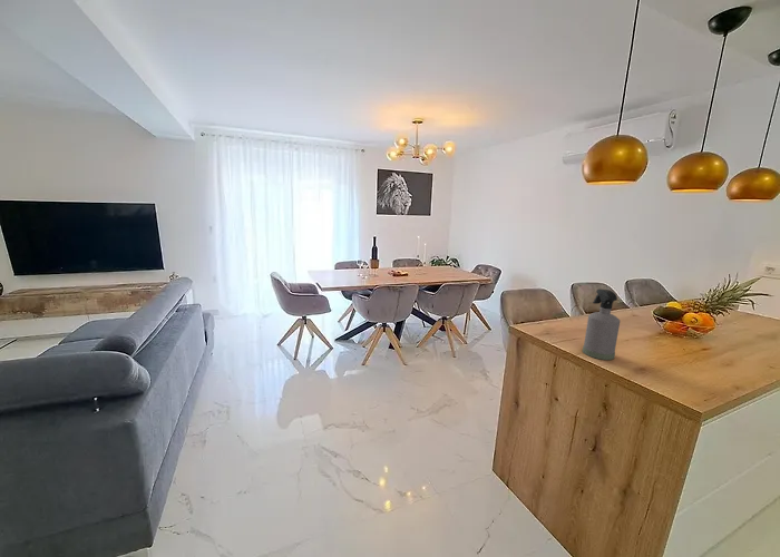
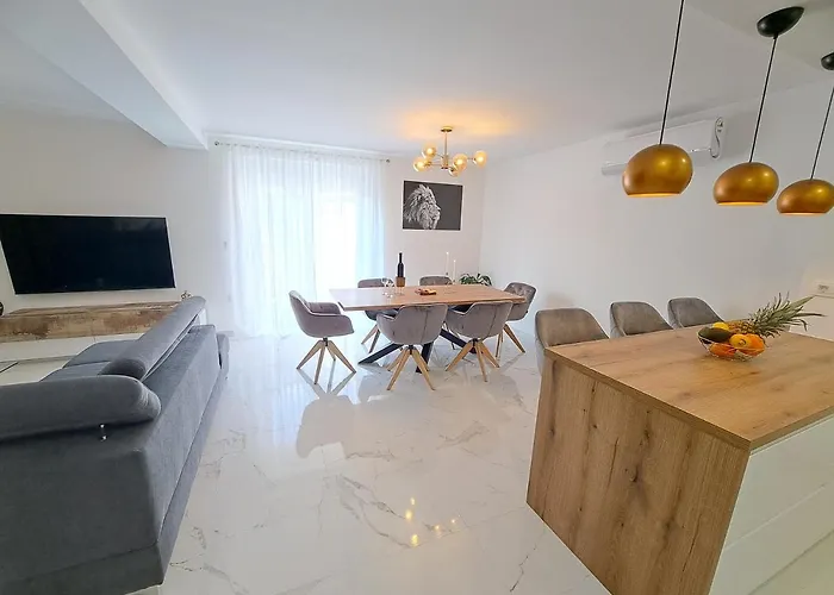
- spray bottle (602, 322)
